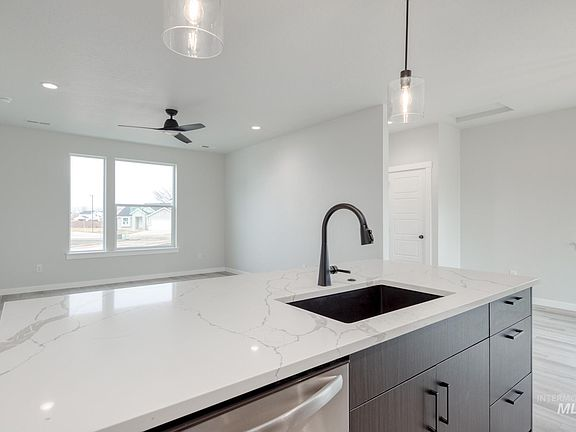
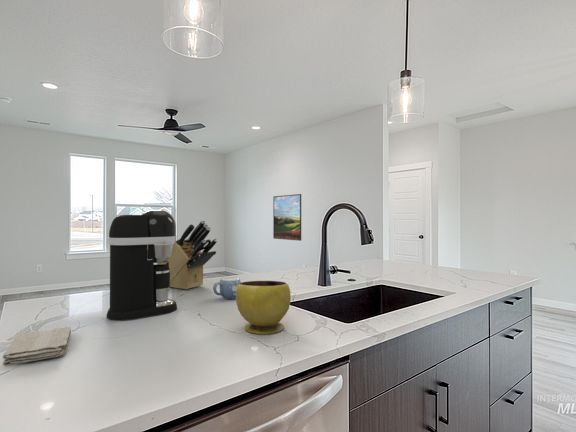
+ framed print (286, 217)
+ washcloth (40, 343)
+ coffee maker (143, 260)
+ knife block (181, 253)
+ mug (226, 289)
+ bowl (263, 304)
